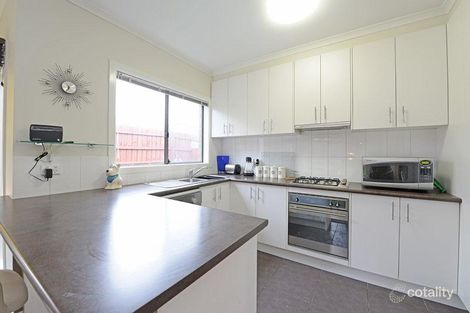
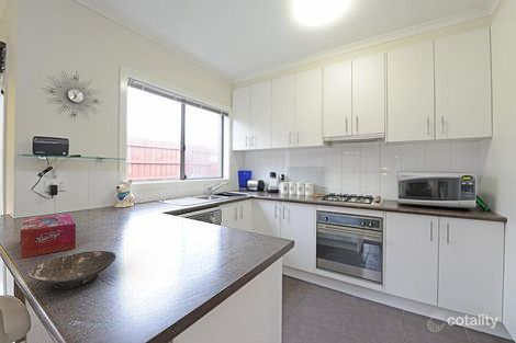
+ tissue box (48, 232)
+ bowl (76, 271)
